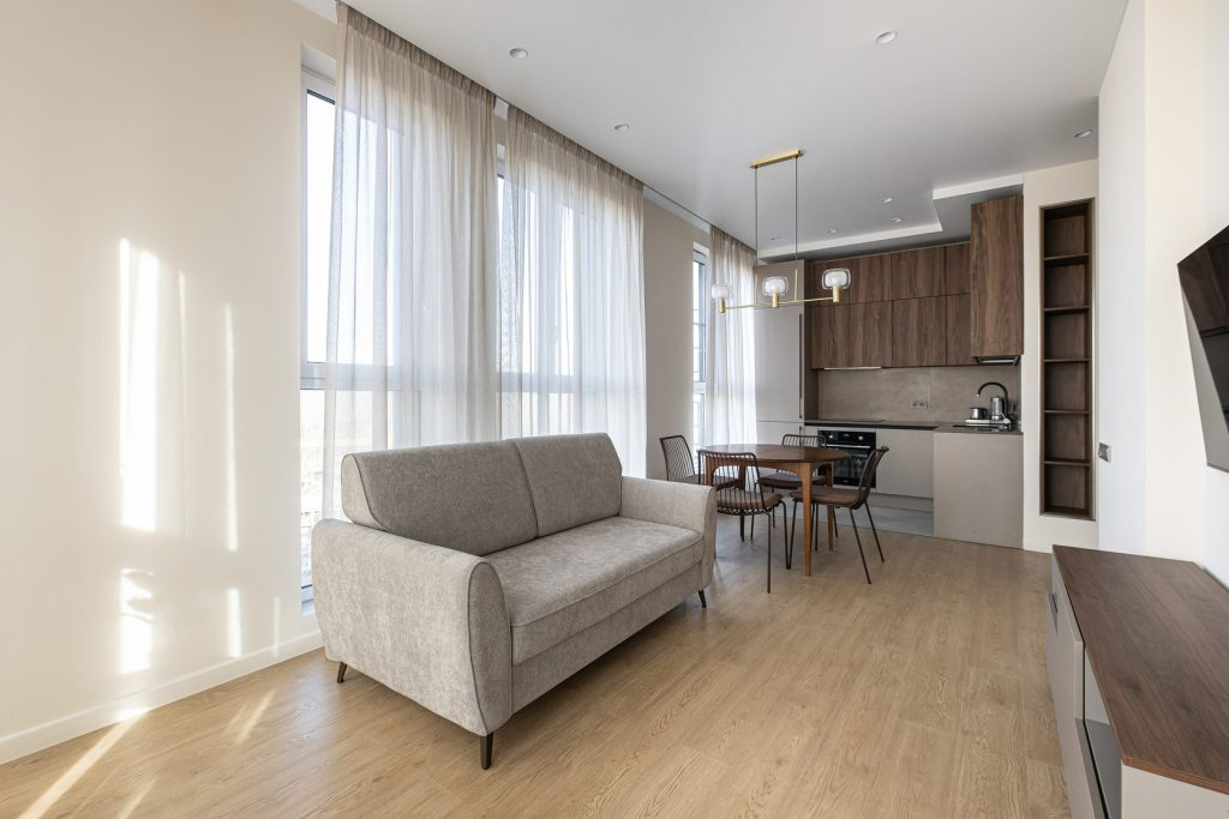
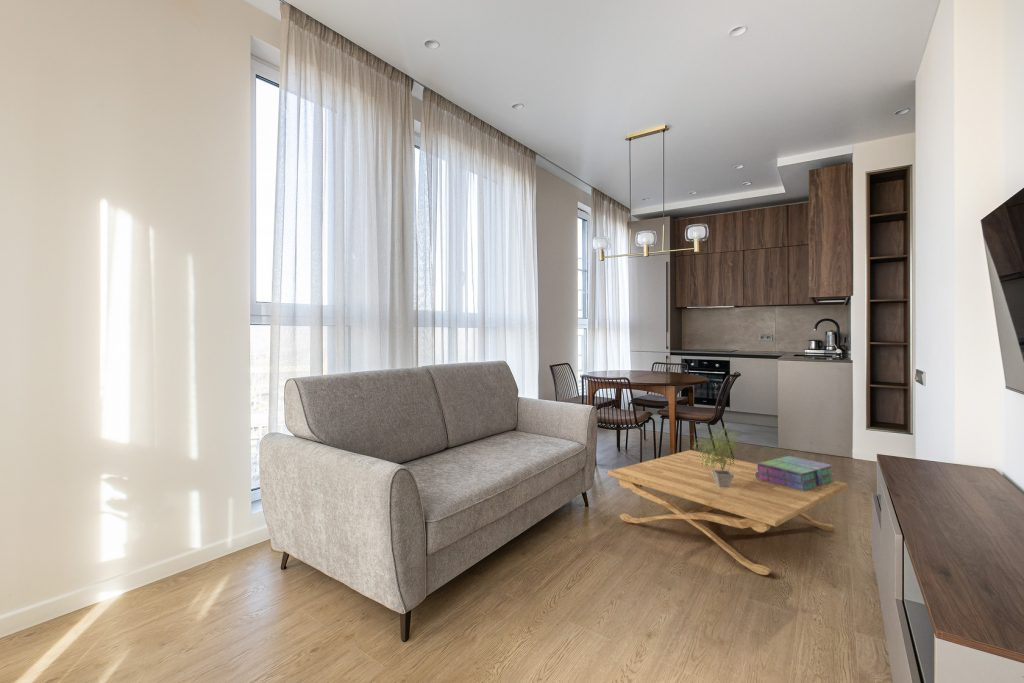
+ potted plant (718, 454)
+ coffee table (722, 500)
+ stack of books (794, 471)
